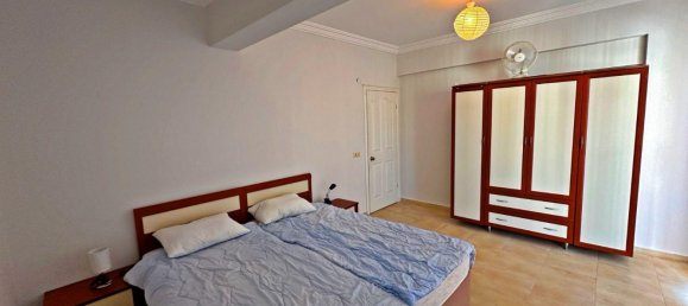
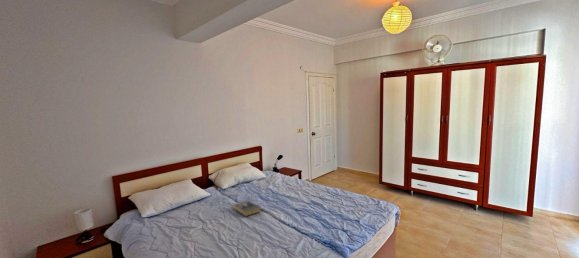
+ book (246, 207)
